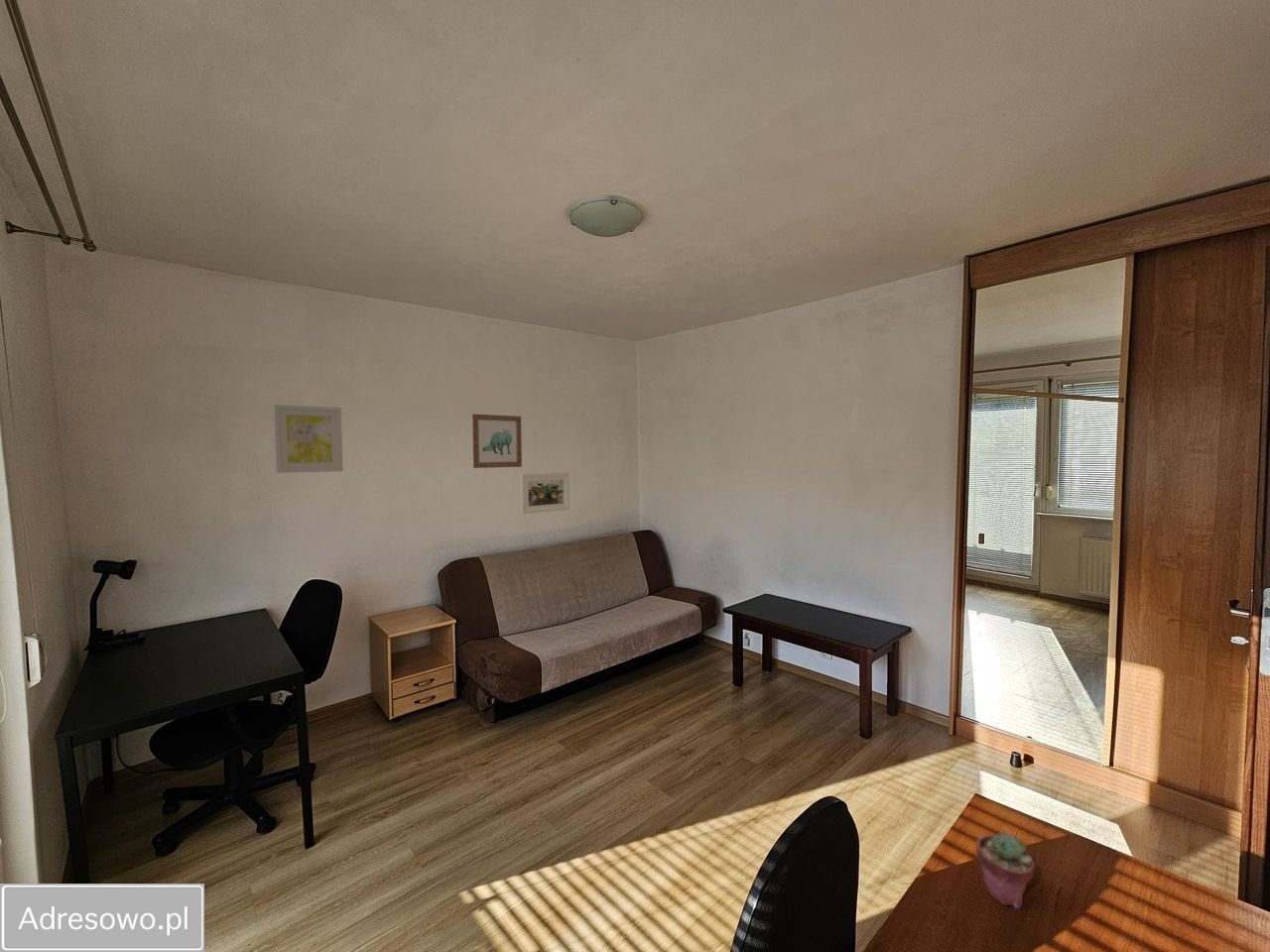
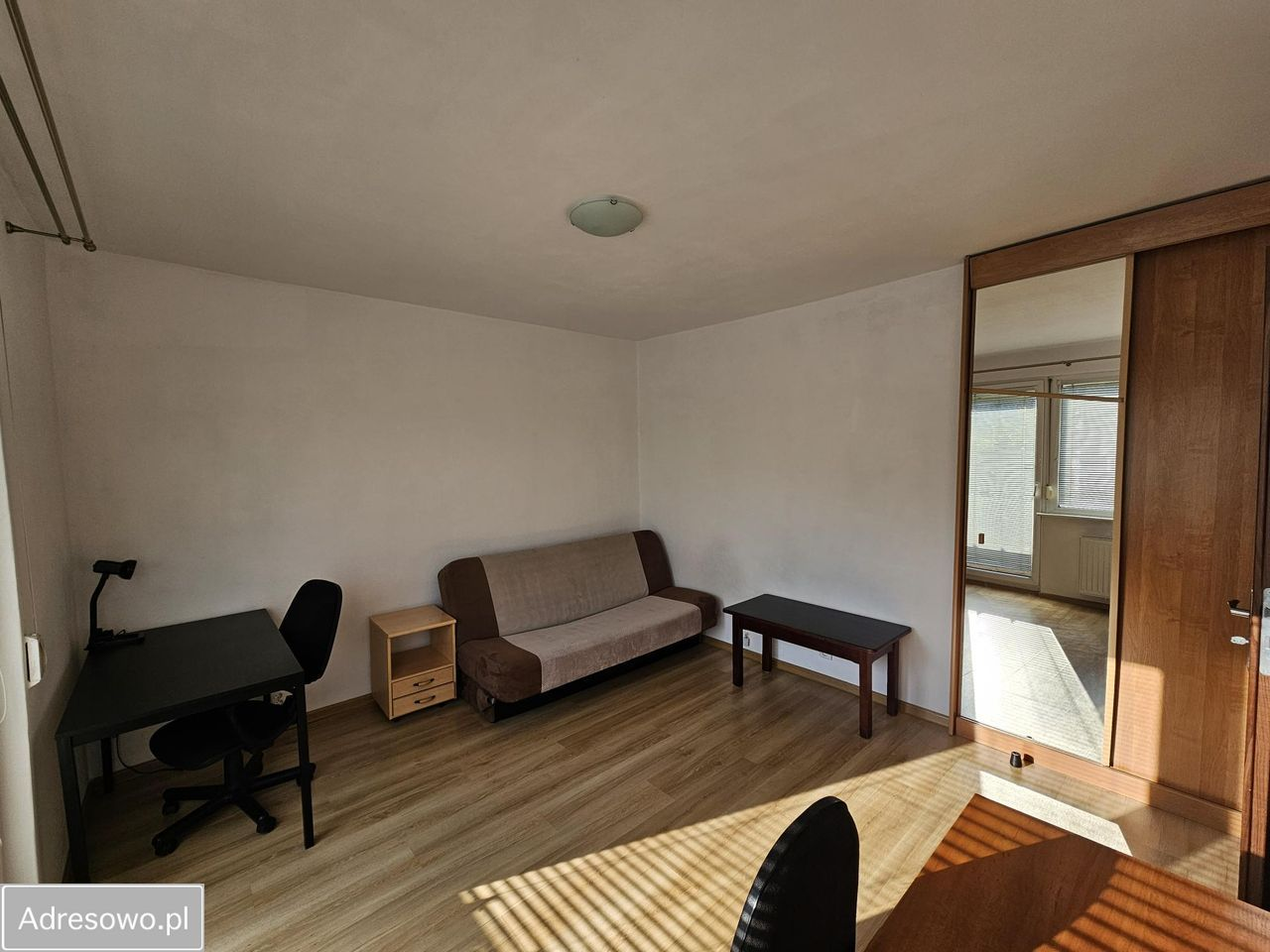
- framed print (546, 492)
- potted succulent (1004, 864)
- wall art (309, 438)
- wall art (497, 441)
